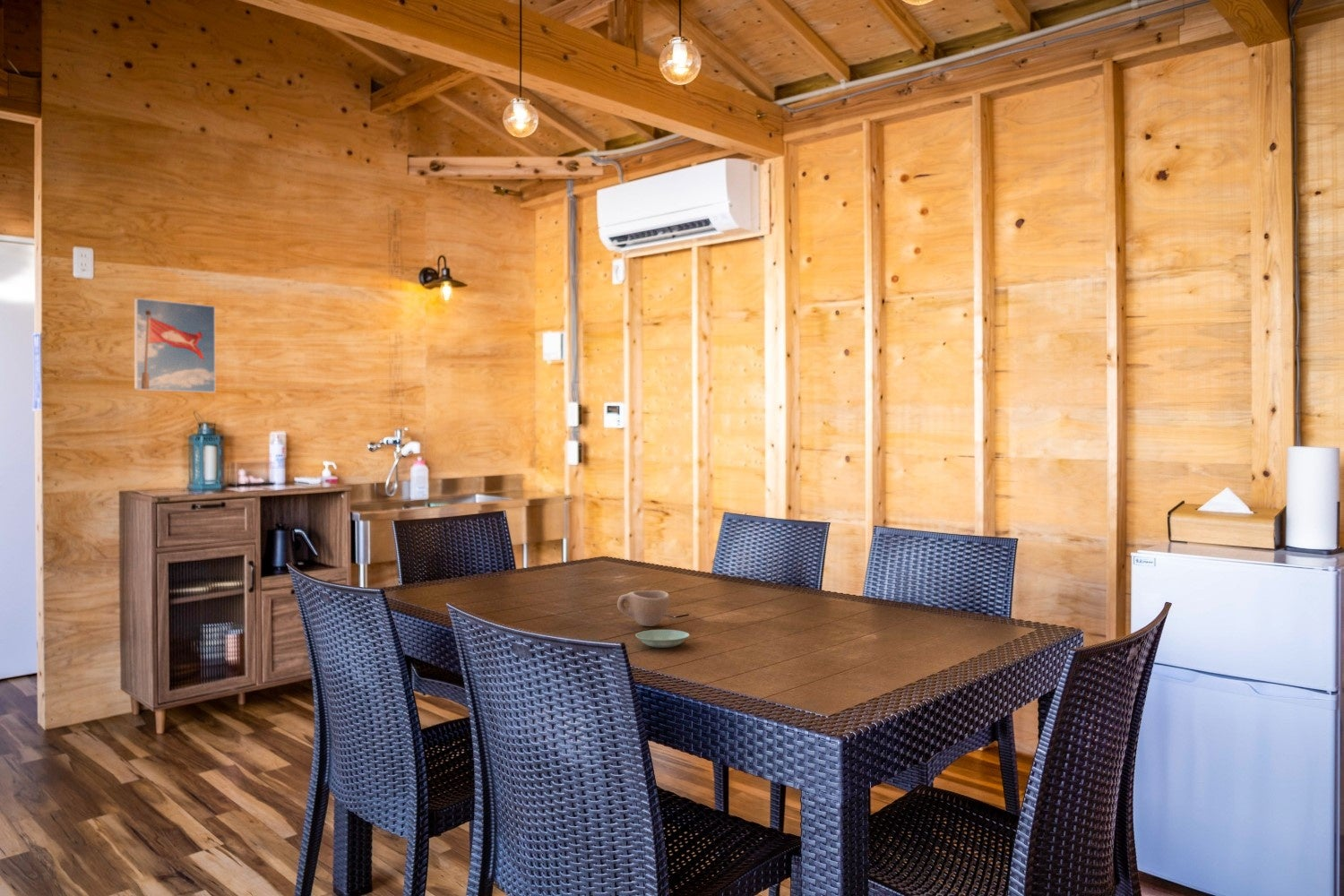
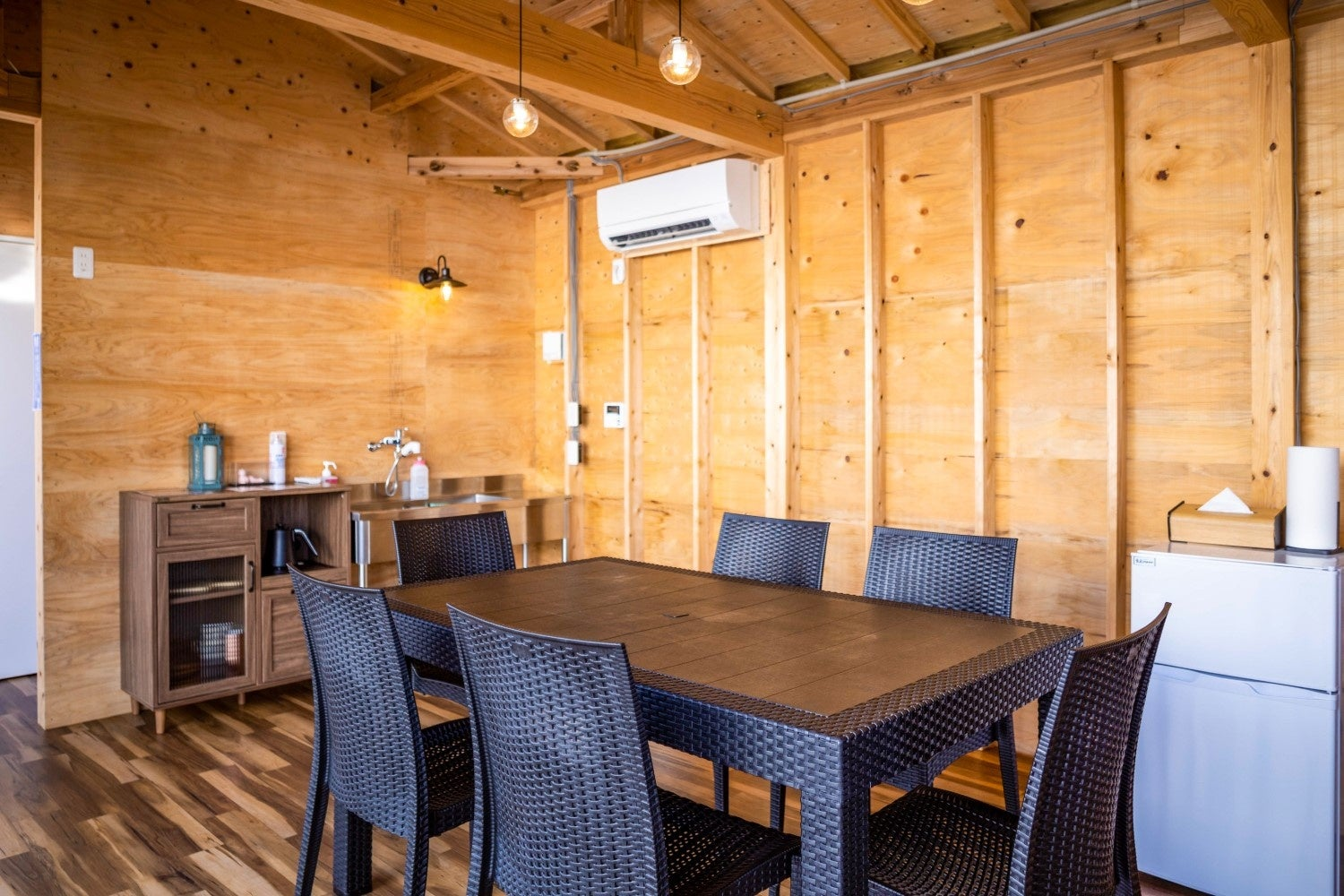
- saucer (662, 639)
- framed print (176, 347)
- cup (643, 608)
